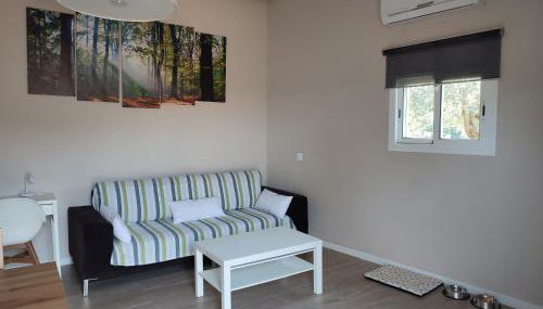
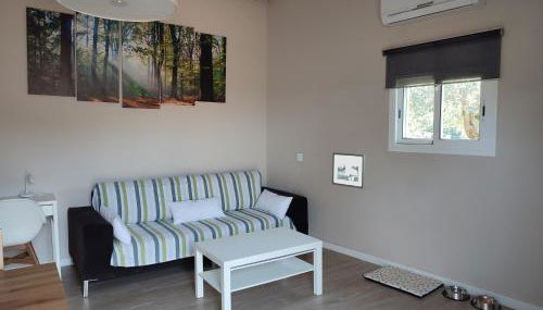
+ picture frame (348, 170)
